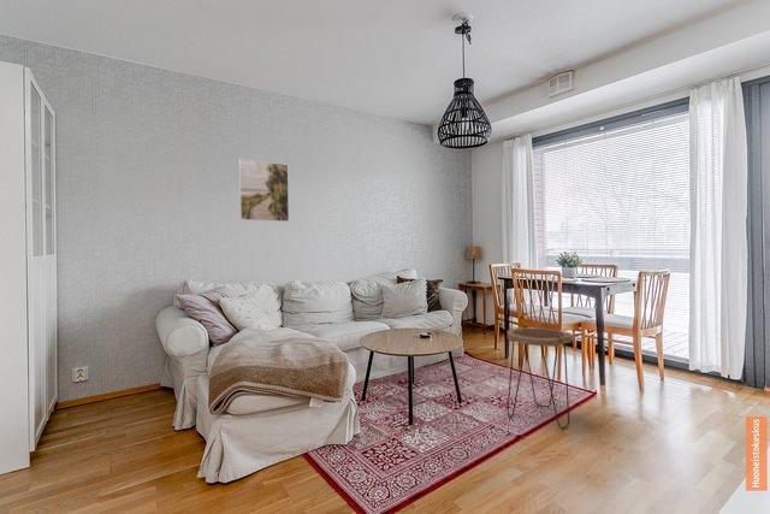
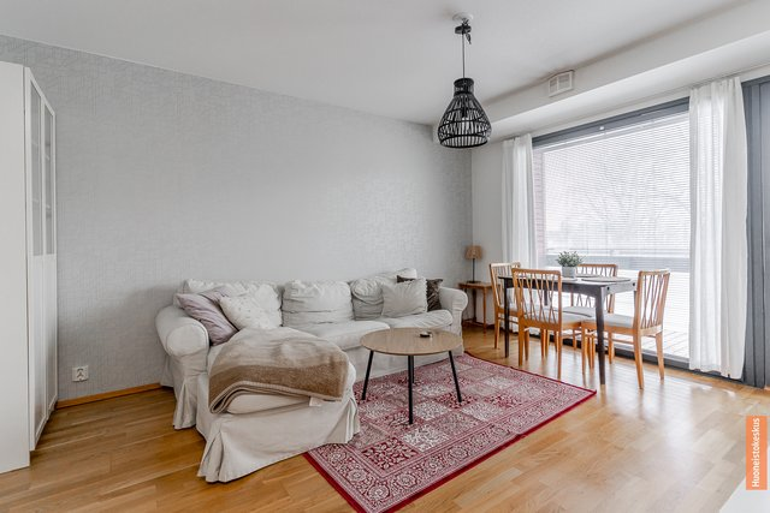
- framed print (265, 191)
- side table (531, 374)
